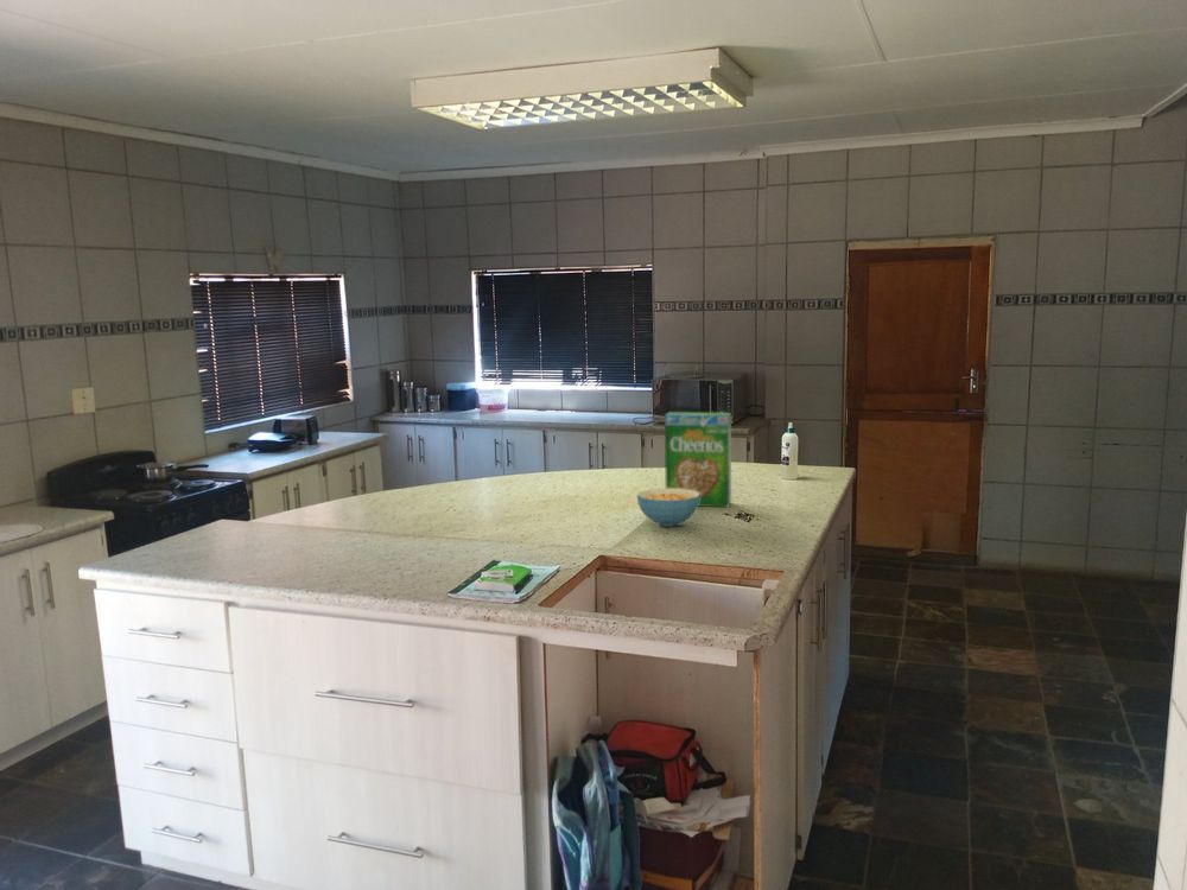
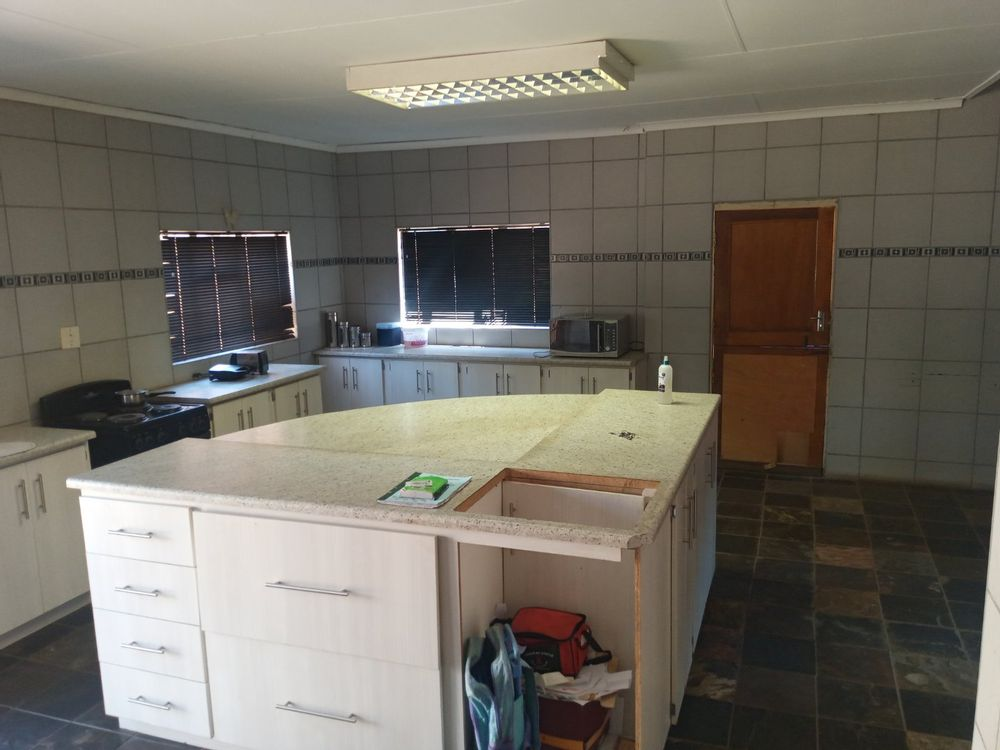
- cereal box (698, 459)
- cereal bowl (668, 509)
